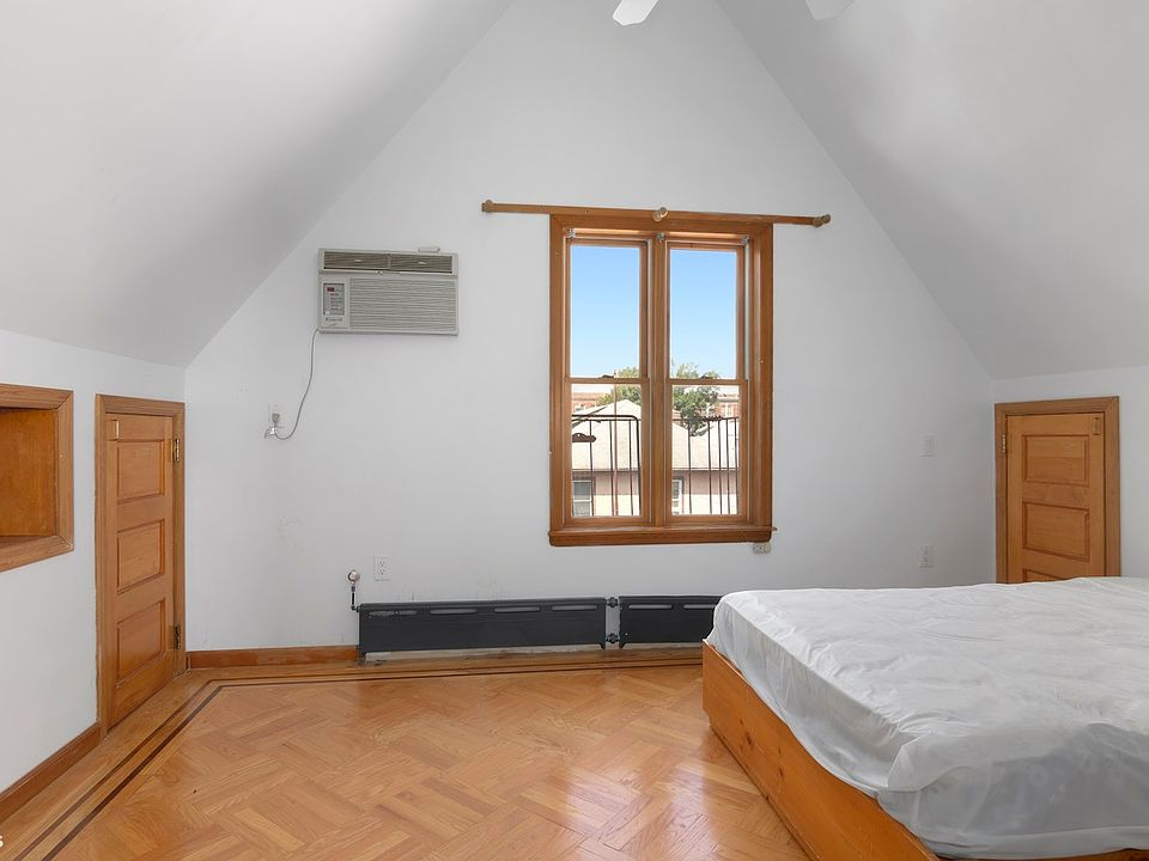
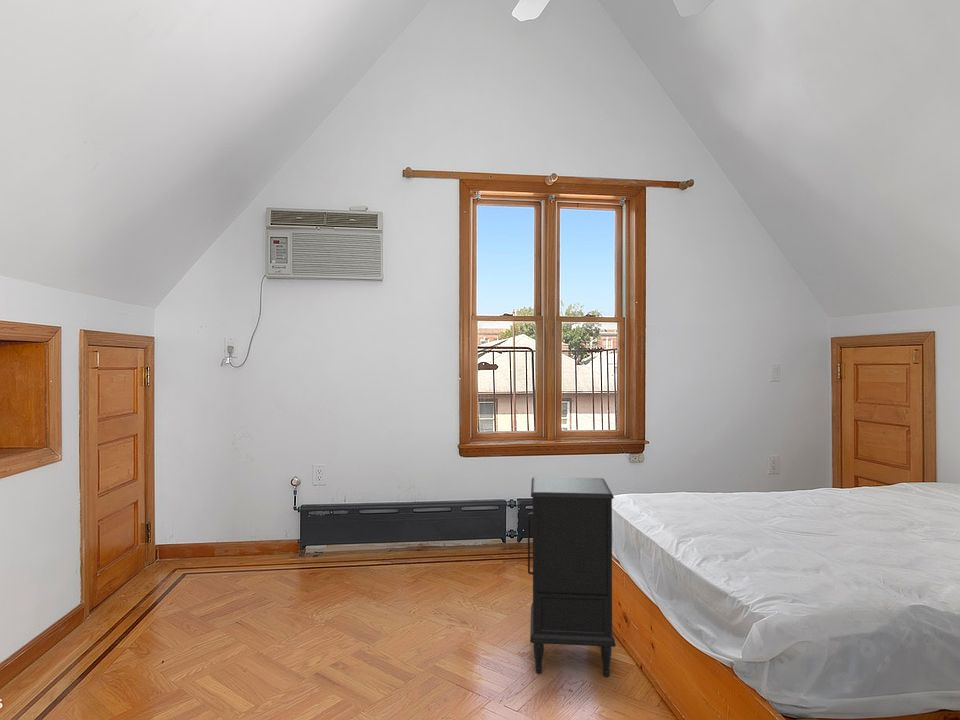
+ nightstand (569, 570)
